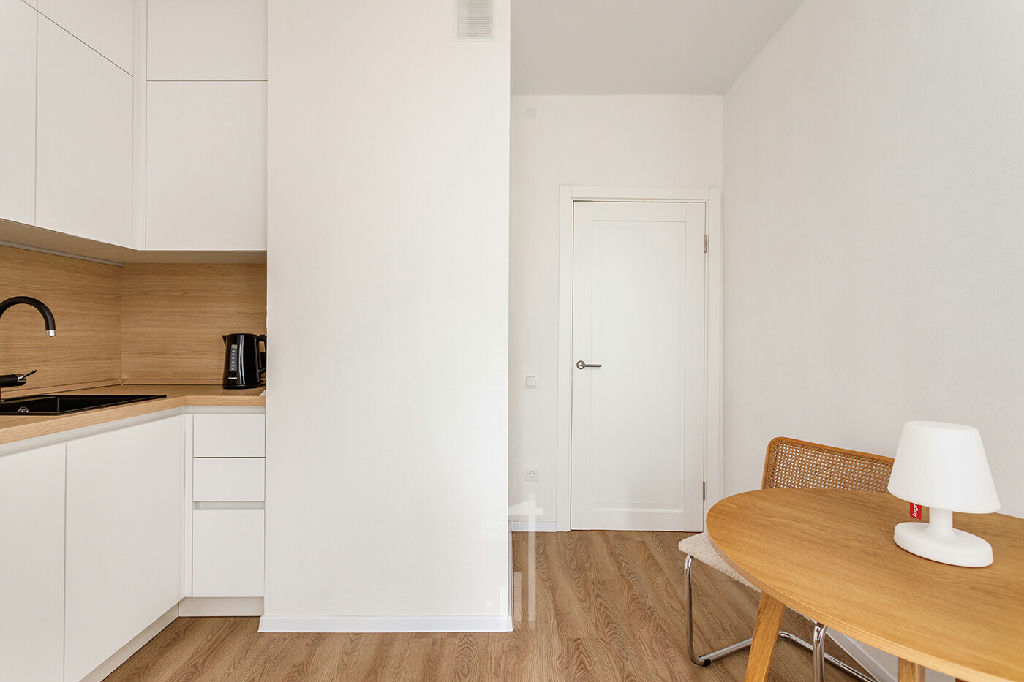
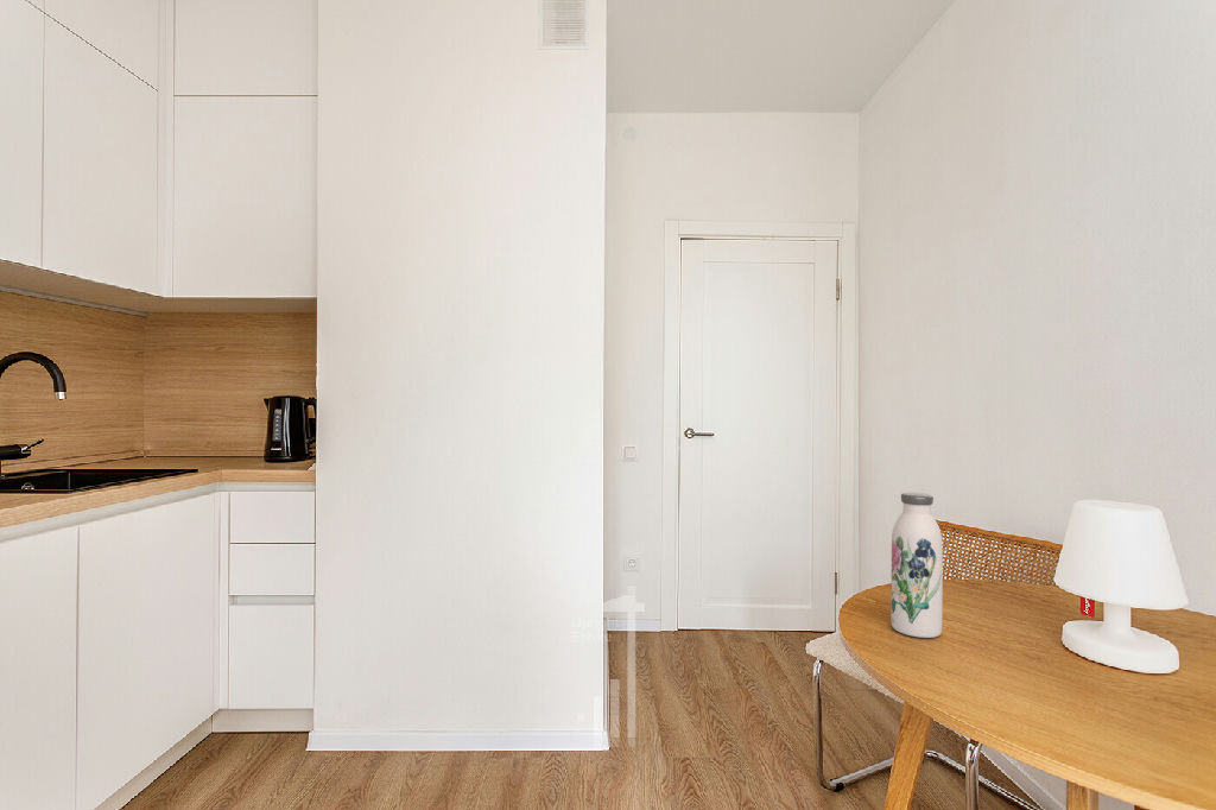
+ water bottle (916, 561)
